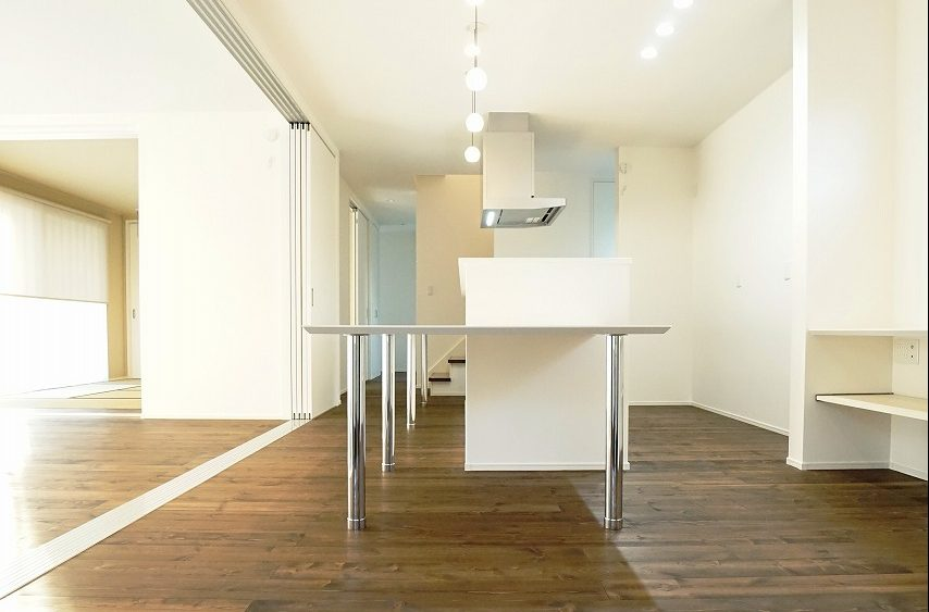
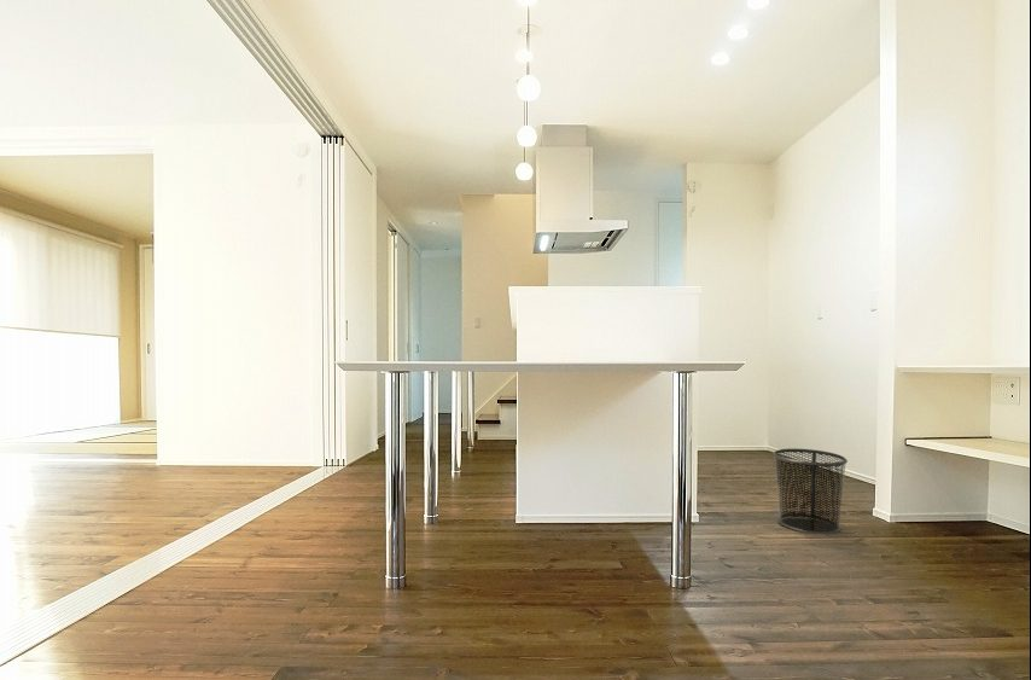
+ waste bin (808, 490)
